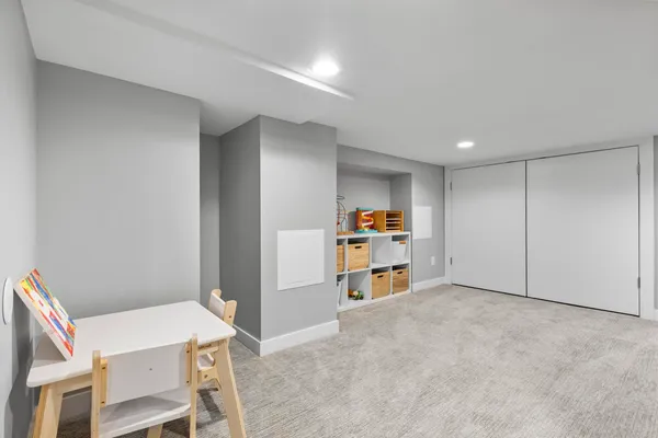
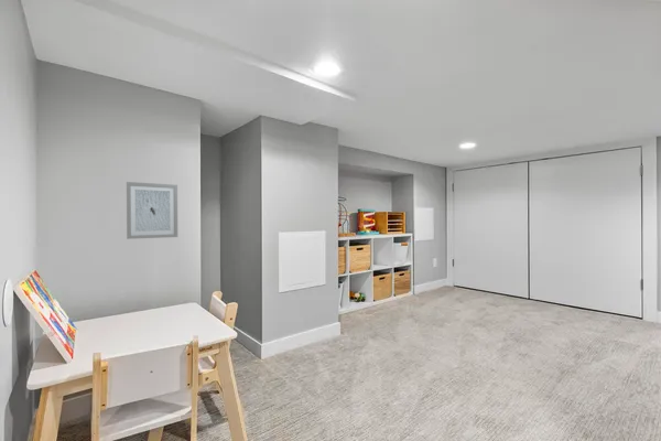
+ wall art (153, 211)
